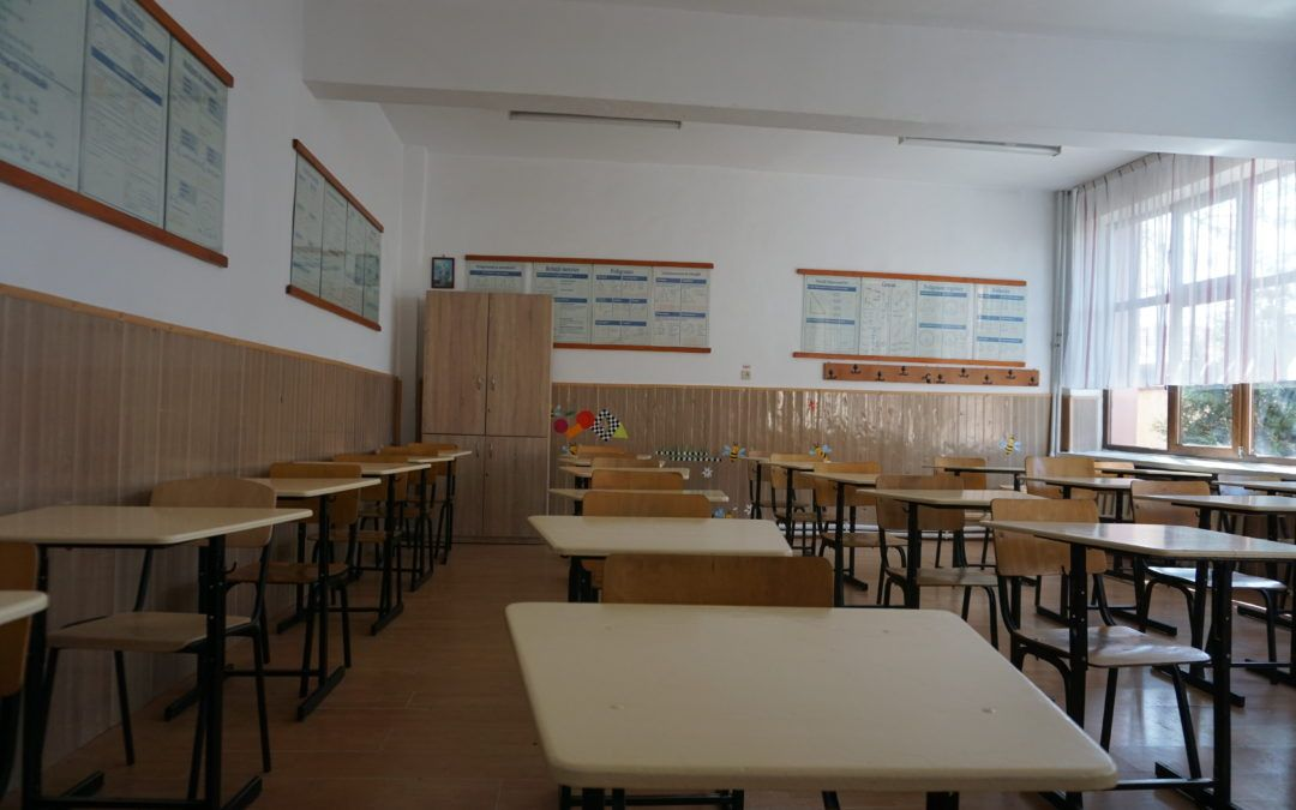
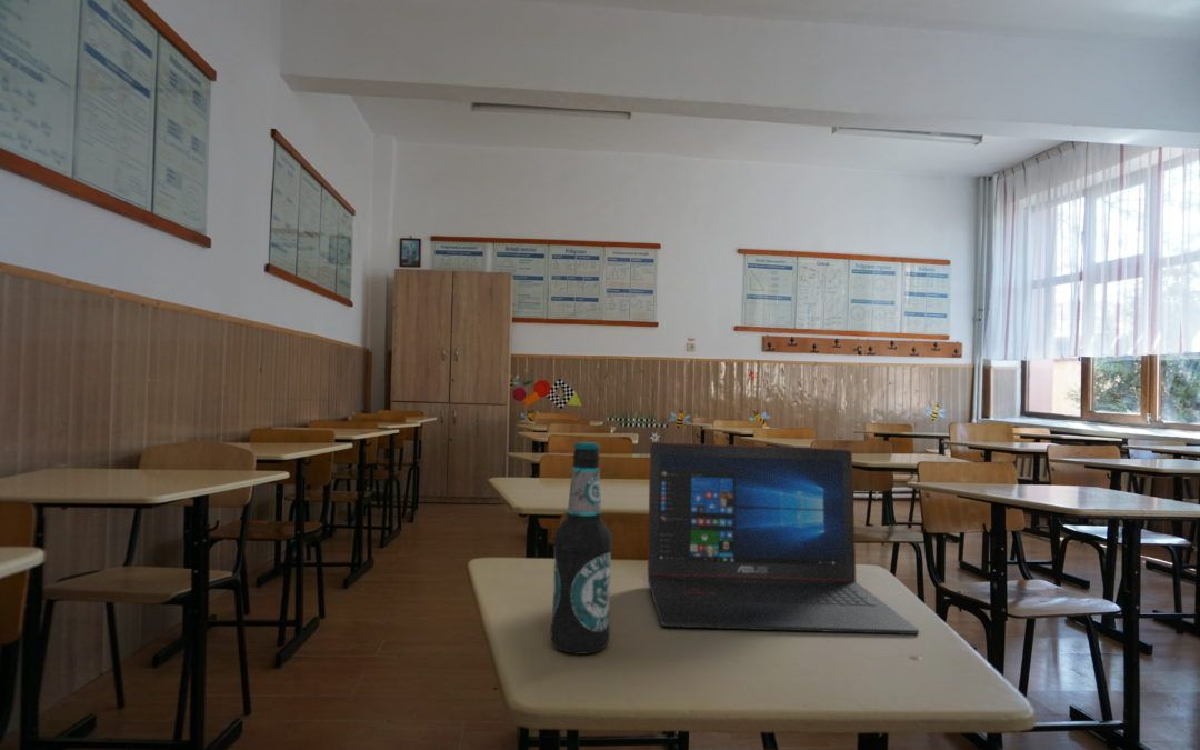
+ bottle (582, 544)
+ laptop (768, 528)
